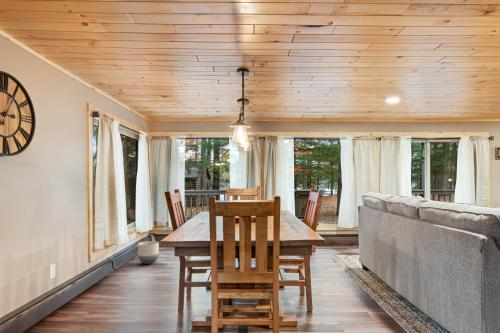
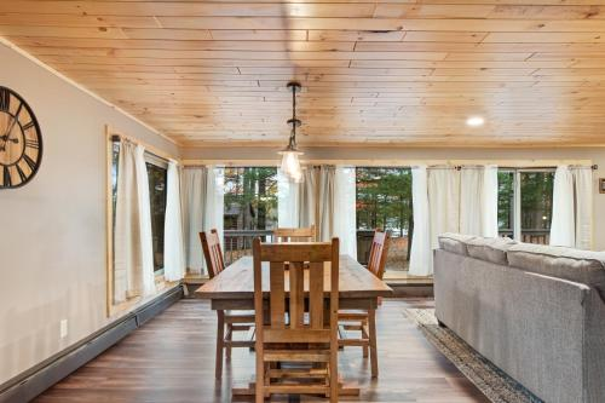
- planter (148, 253)
